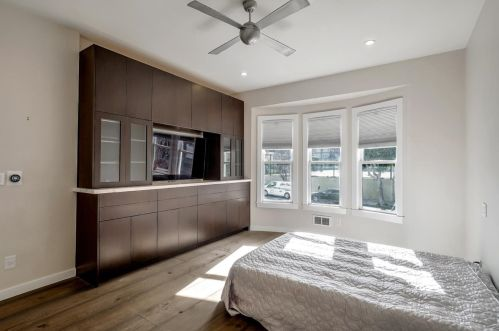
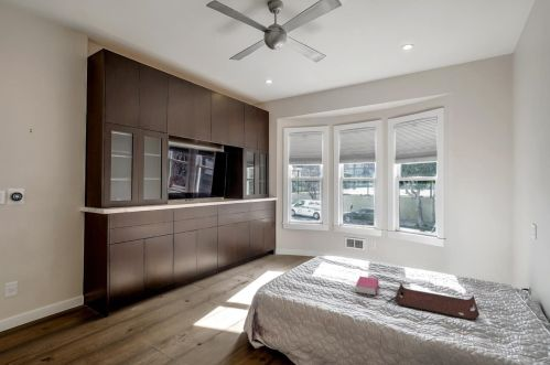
+ serving tray (434, 299)
+ book (367, 285)
